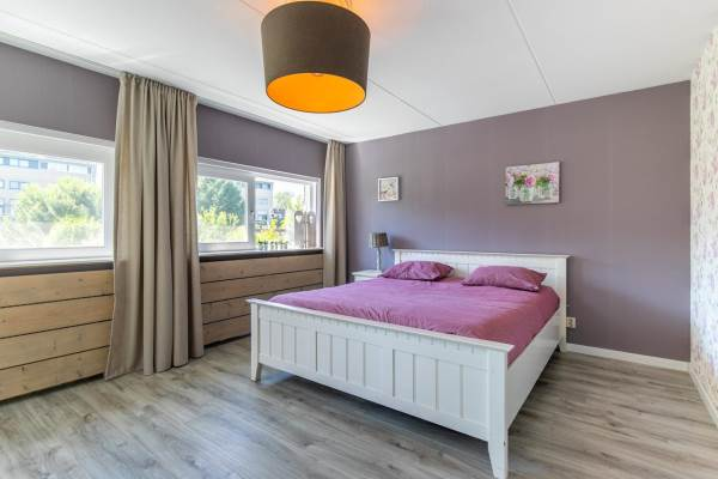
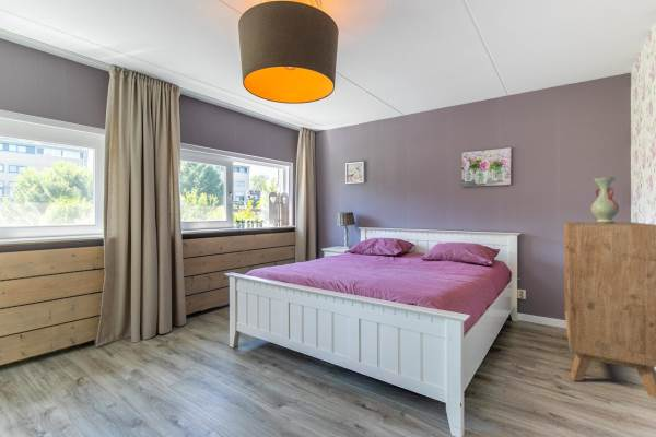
+ decorative vase (604, 200)
+ dresser (604, 292)
